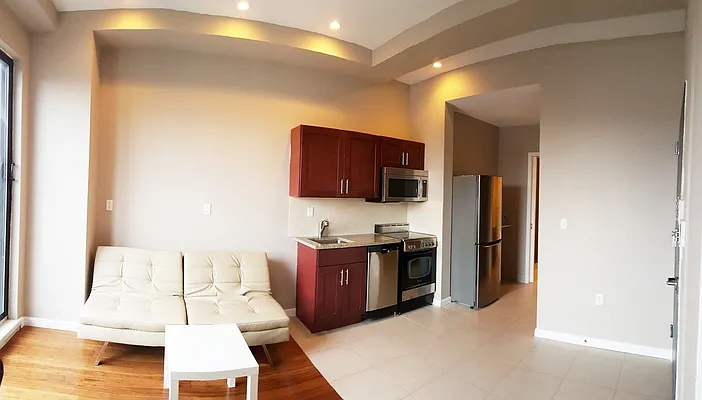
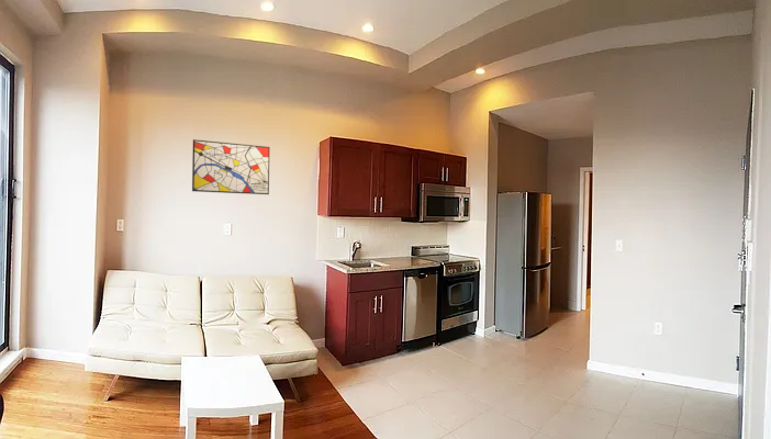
+ wall art (232, 168)
